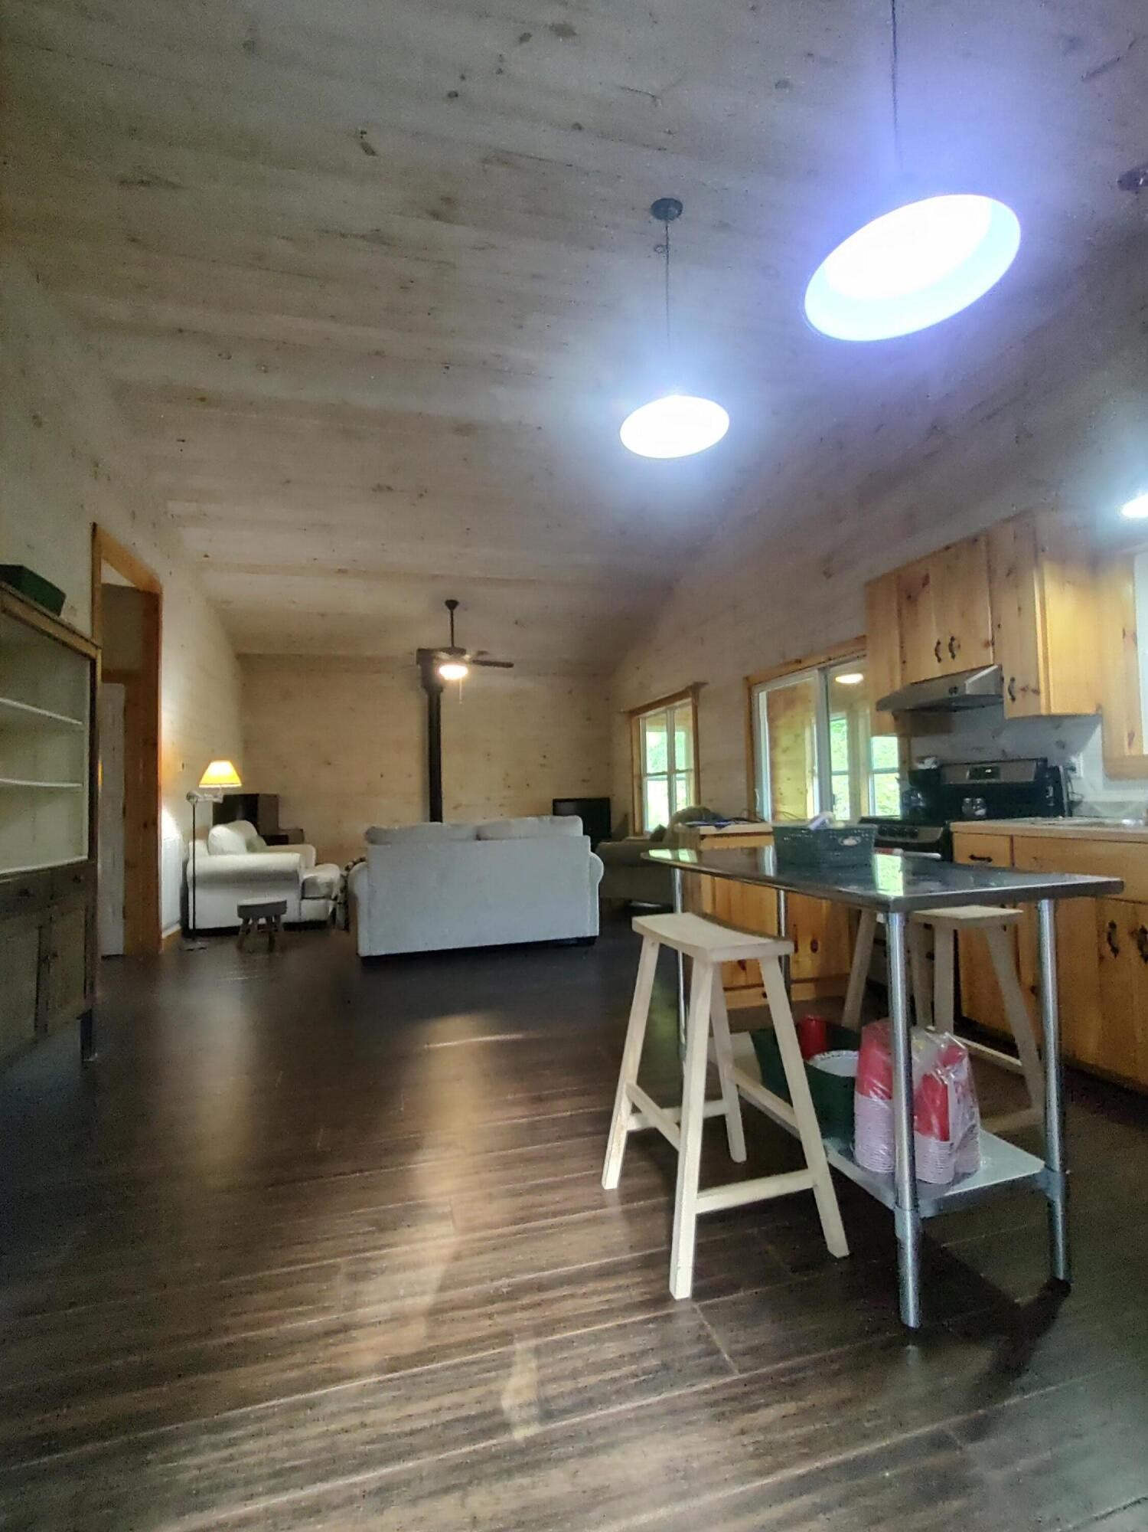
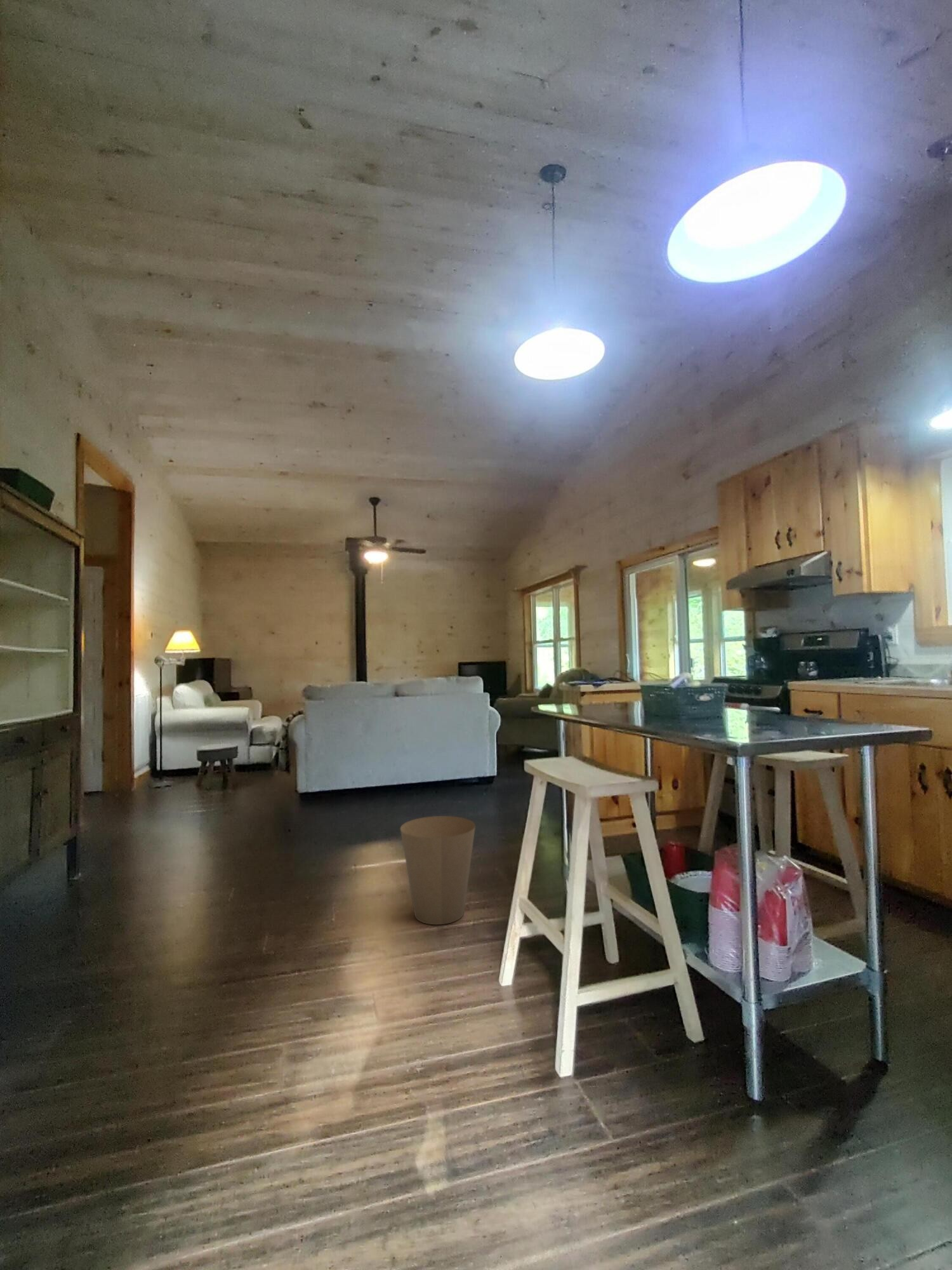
+ trash can (439, 869)
